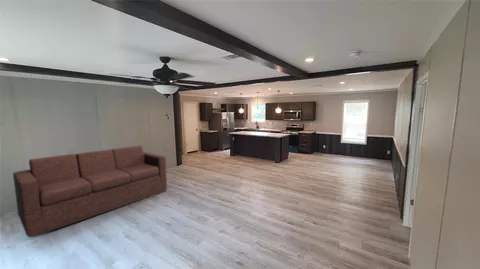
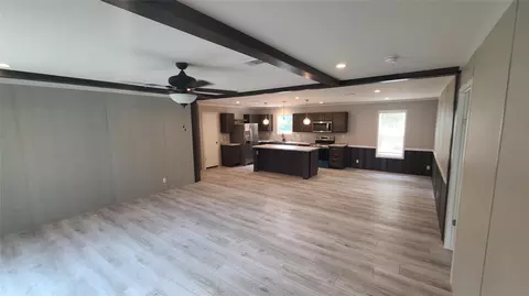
- sofa (102, 178)
